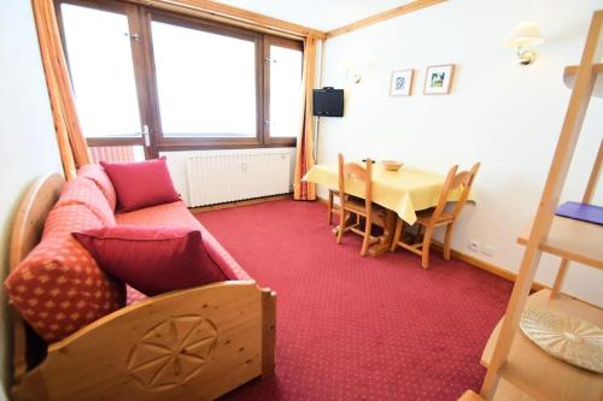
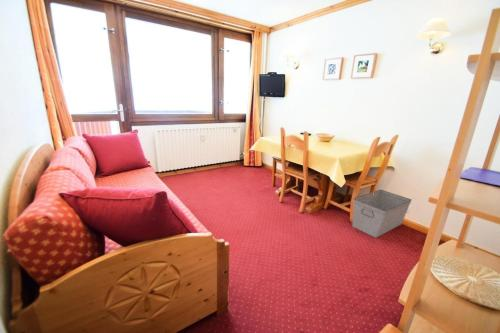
+ storage bin (380, 212)
